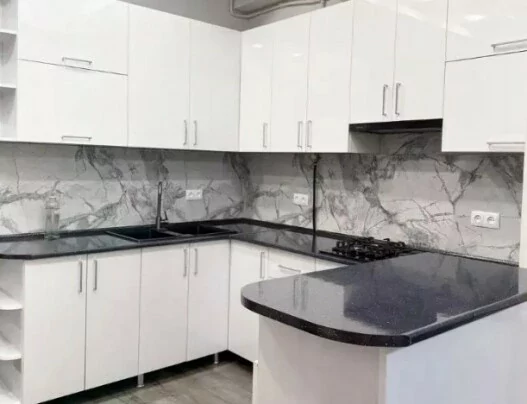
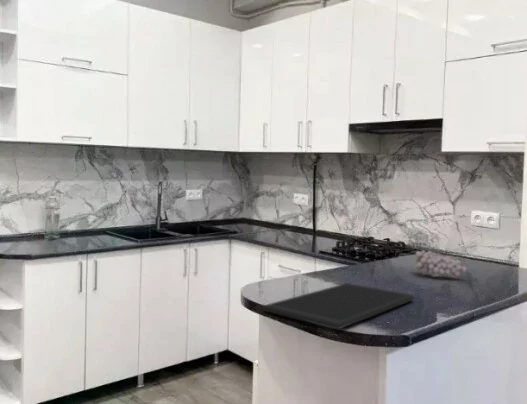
+ cutting board (342, 302)
+ fruit (439, 264)
